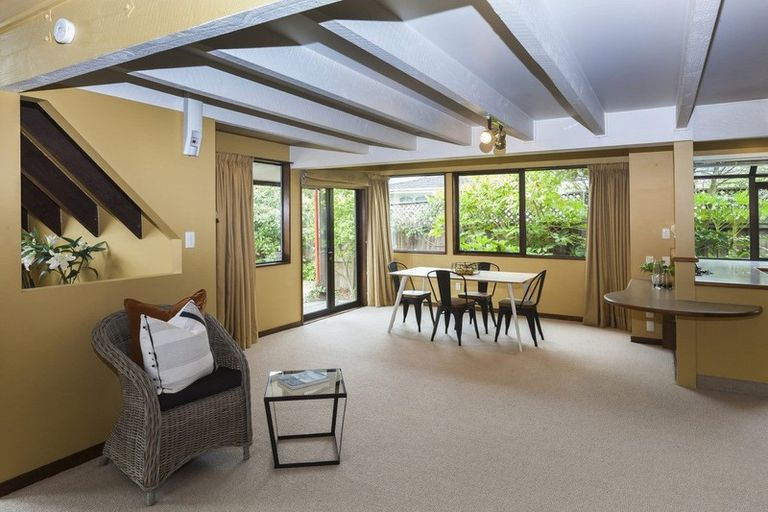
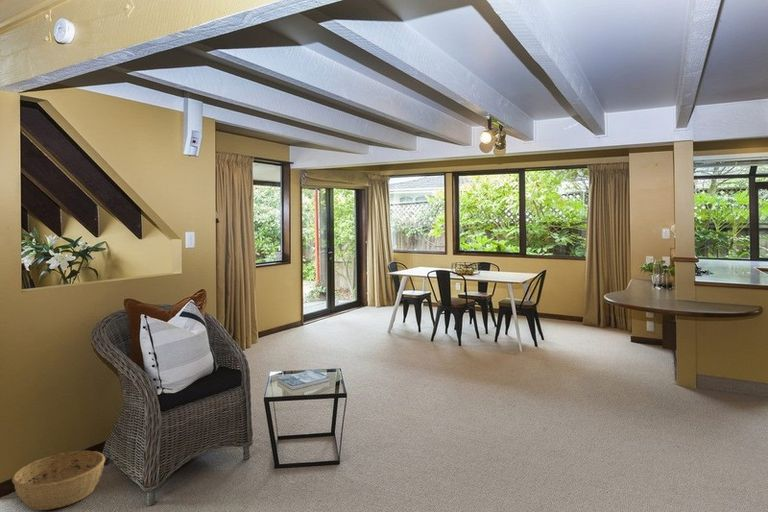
+ basket (61, 480)
